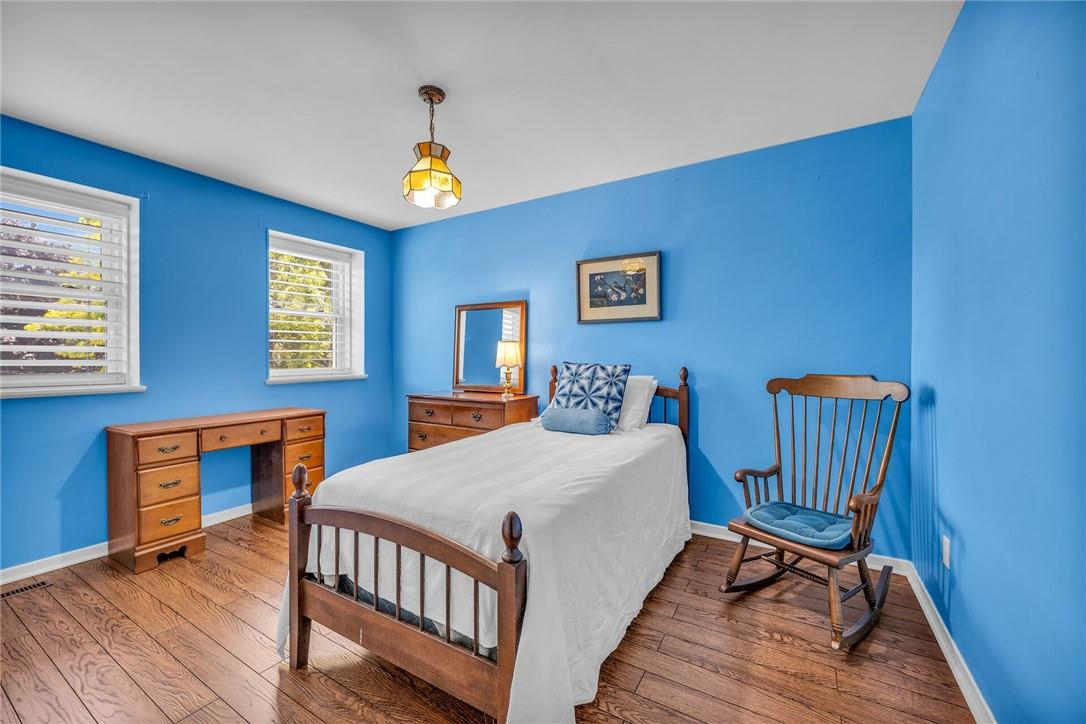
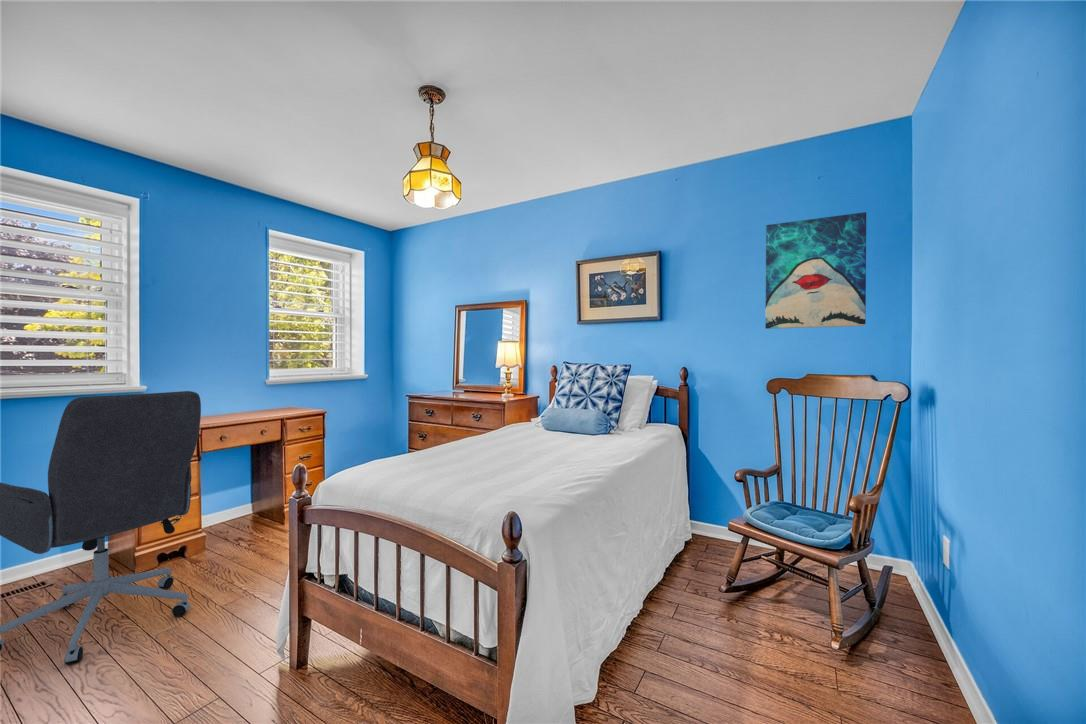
+ wall art (813, 273)
+ office chair (103, 507)
